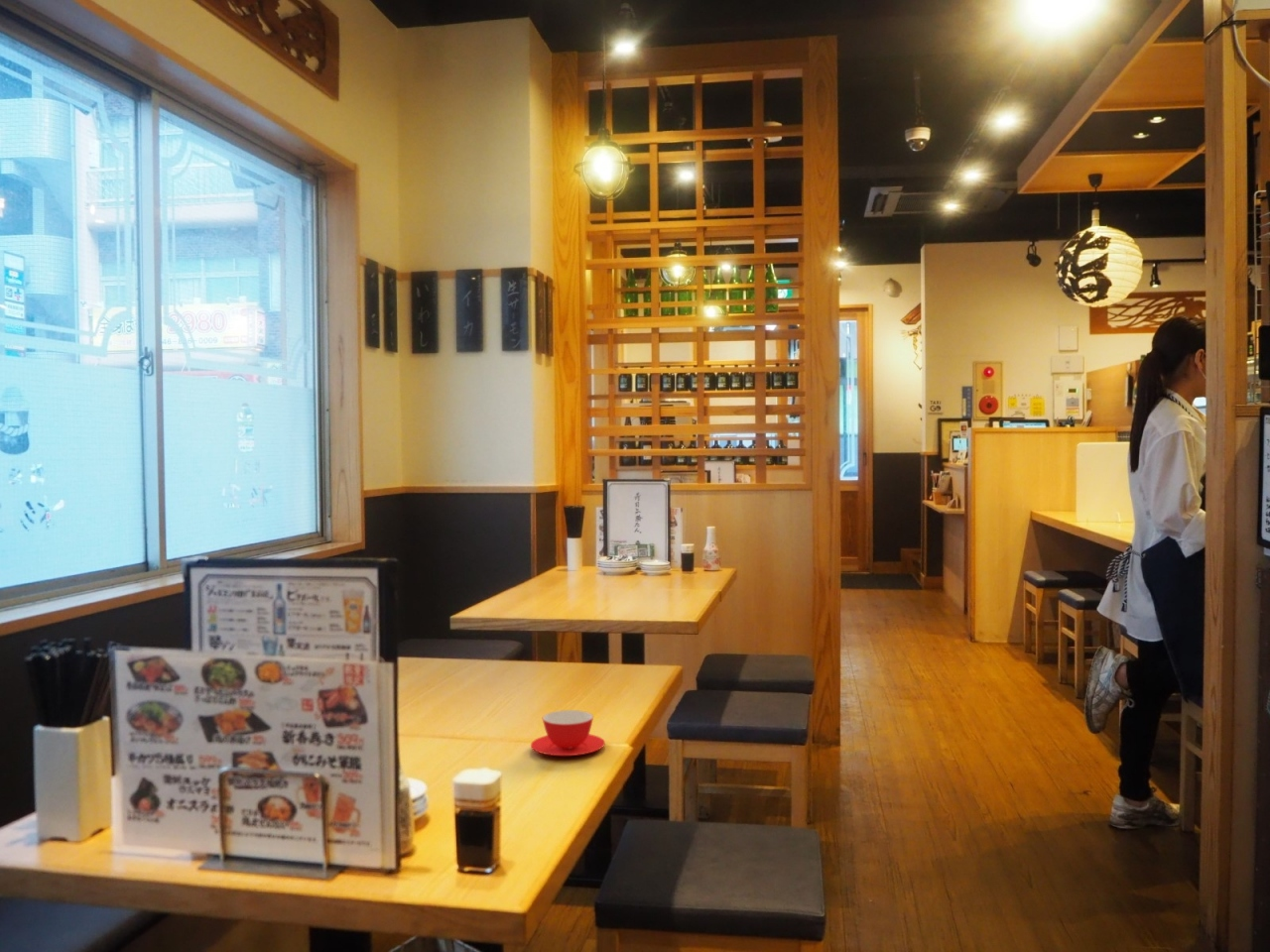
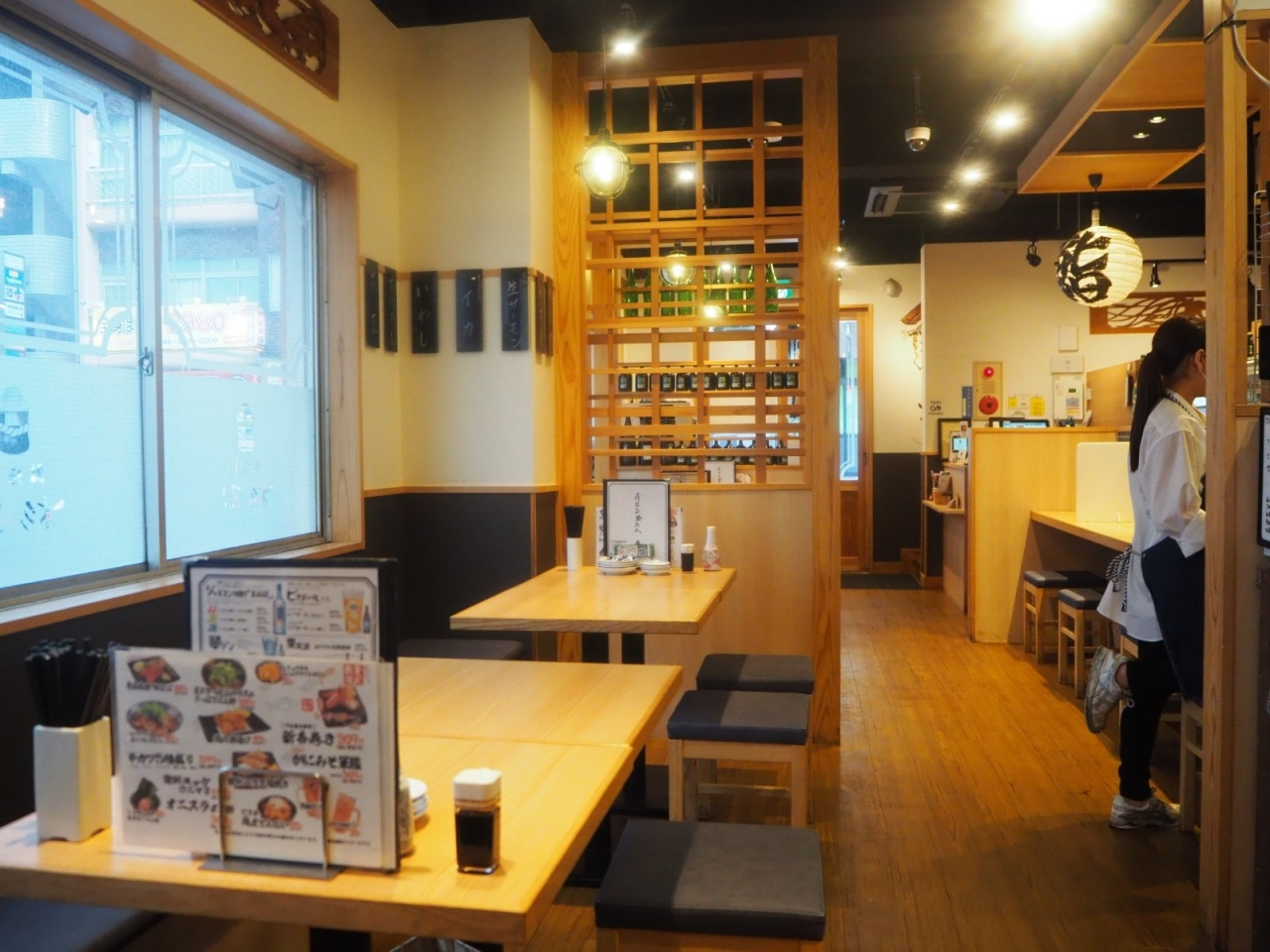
- teacup (568, 732)
